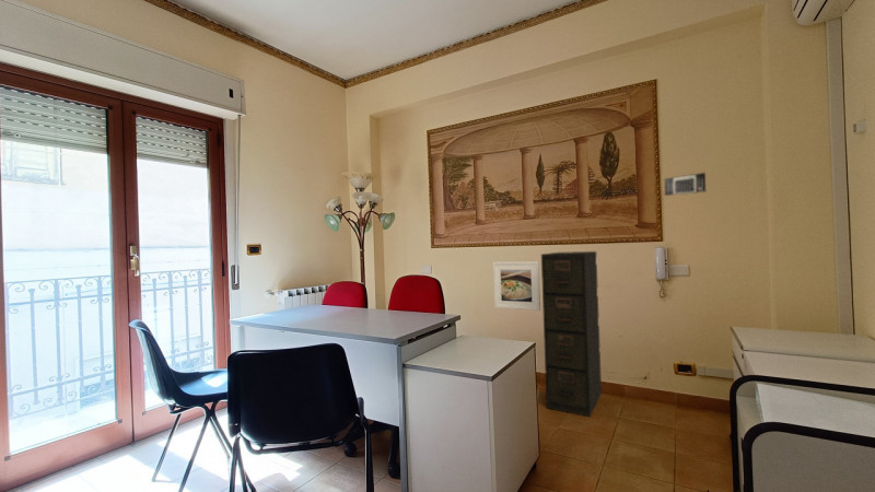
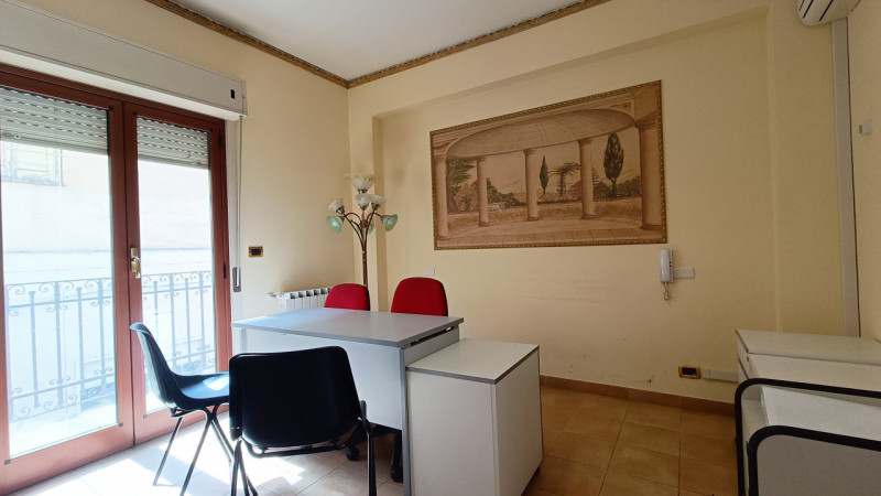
- calendar (684, 184)
- filing cabinet (572, 326)
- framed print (515, 285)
